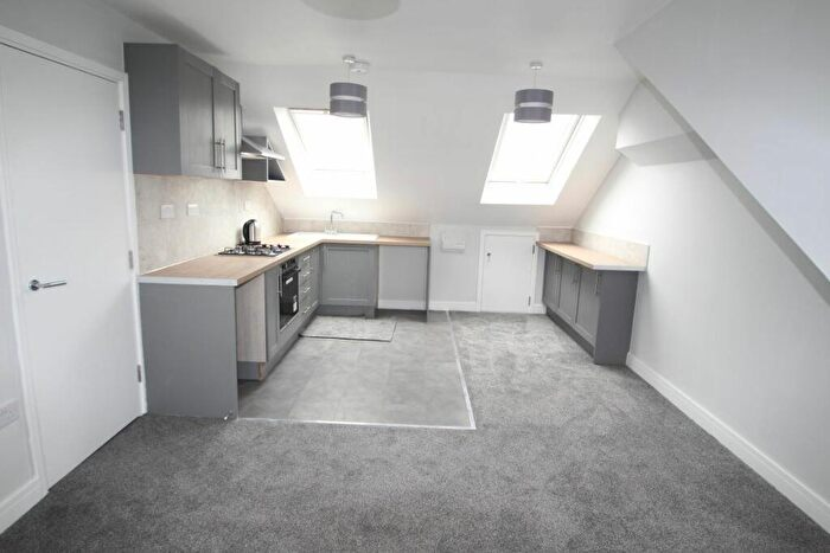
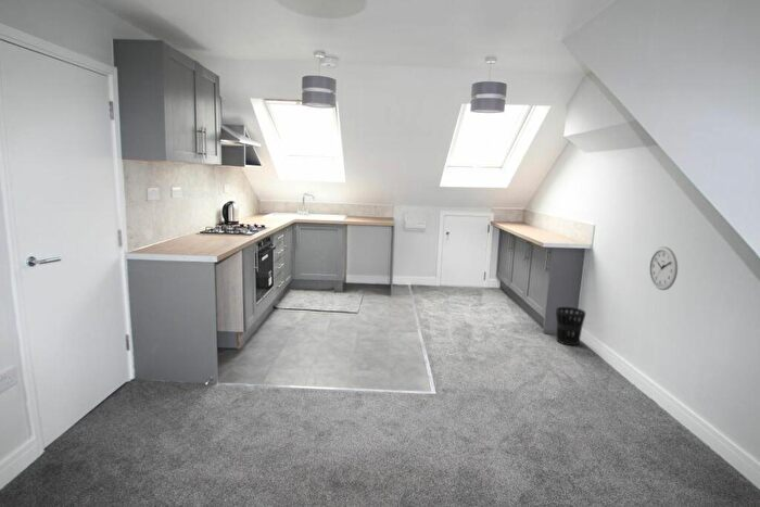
+ wastebasket (569, 326)
+ wall clock (661, 268)
